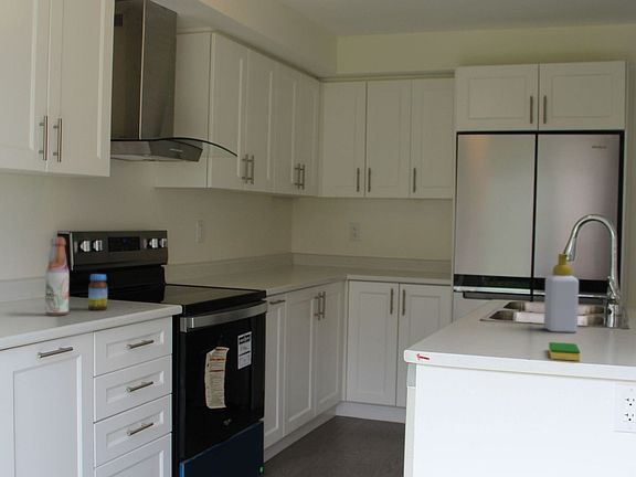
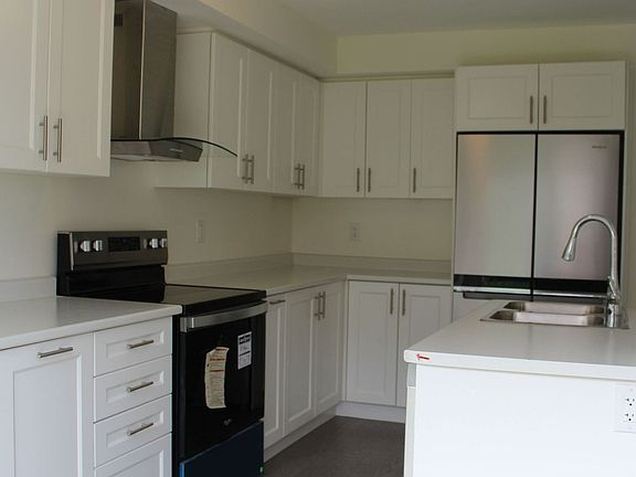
- bottle (57, 275)
- soap bottle (561, 292)
- jar (97, 292)
- dish sponge (563, 351)
